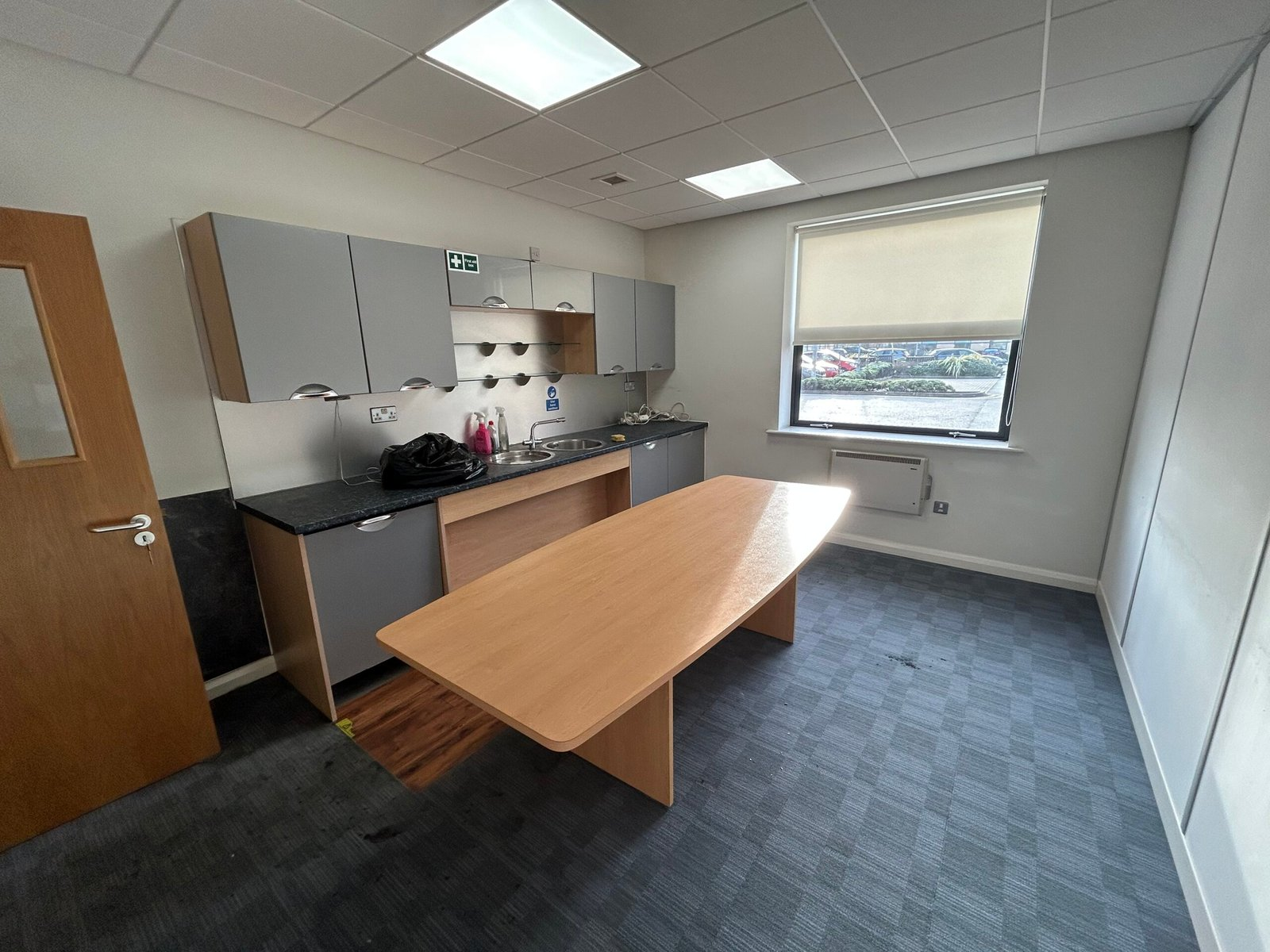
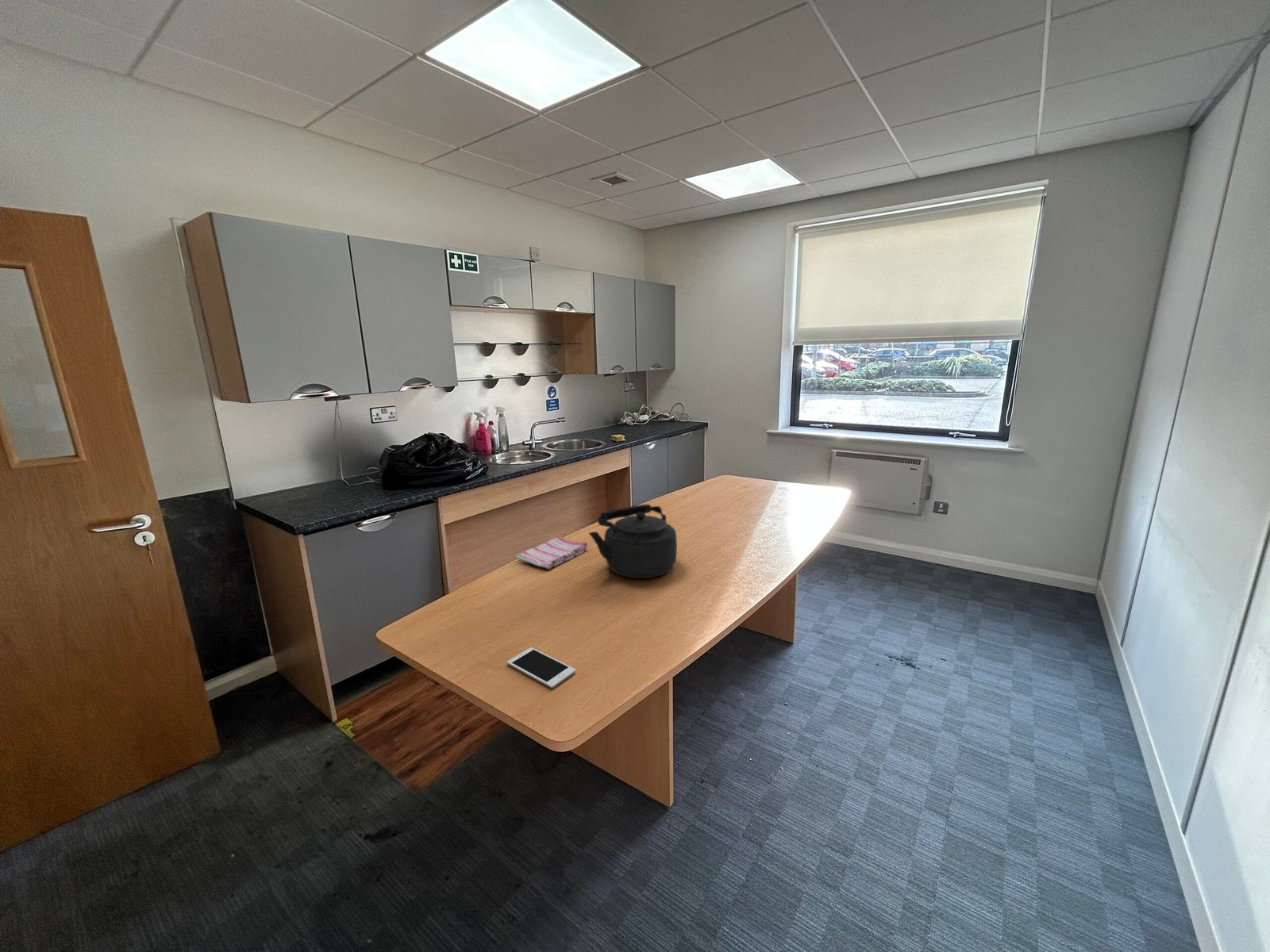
+ kettle (637, 539)
+ dish towel (552, 551)
+ cell phone (541, 666)
